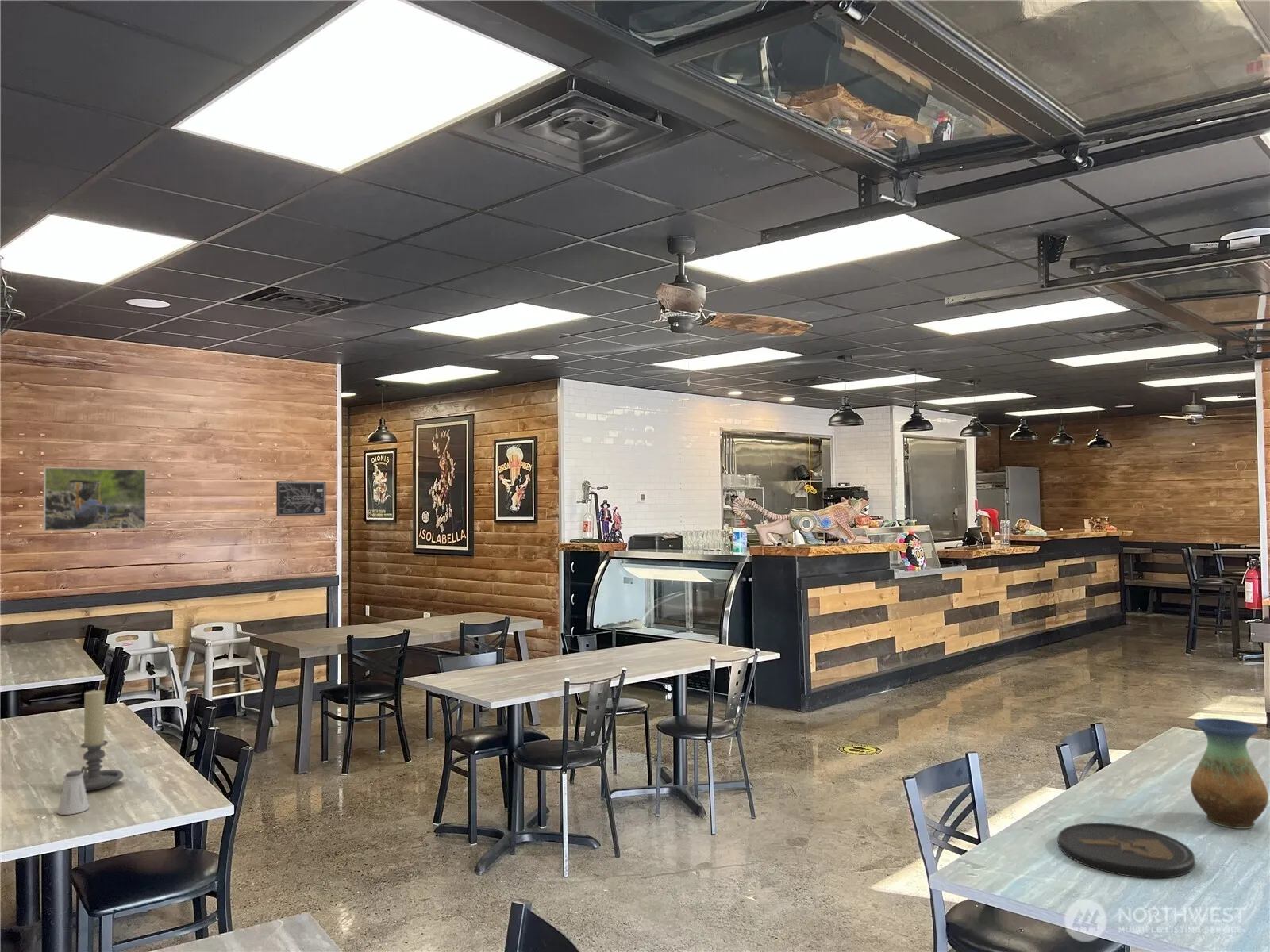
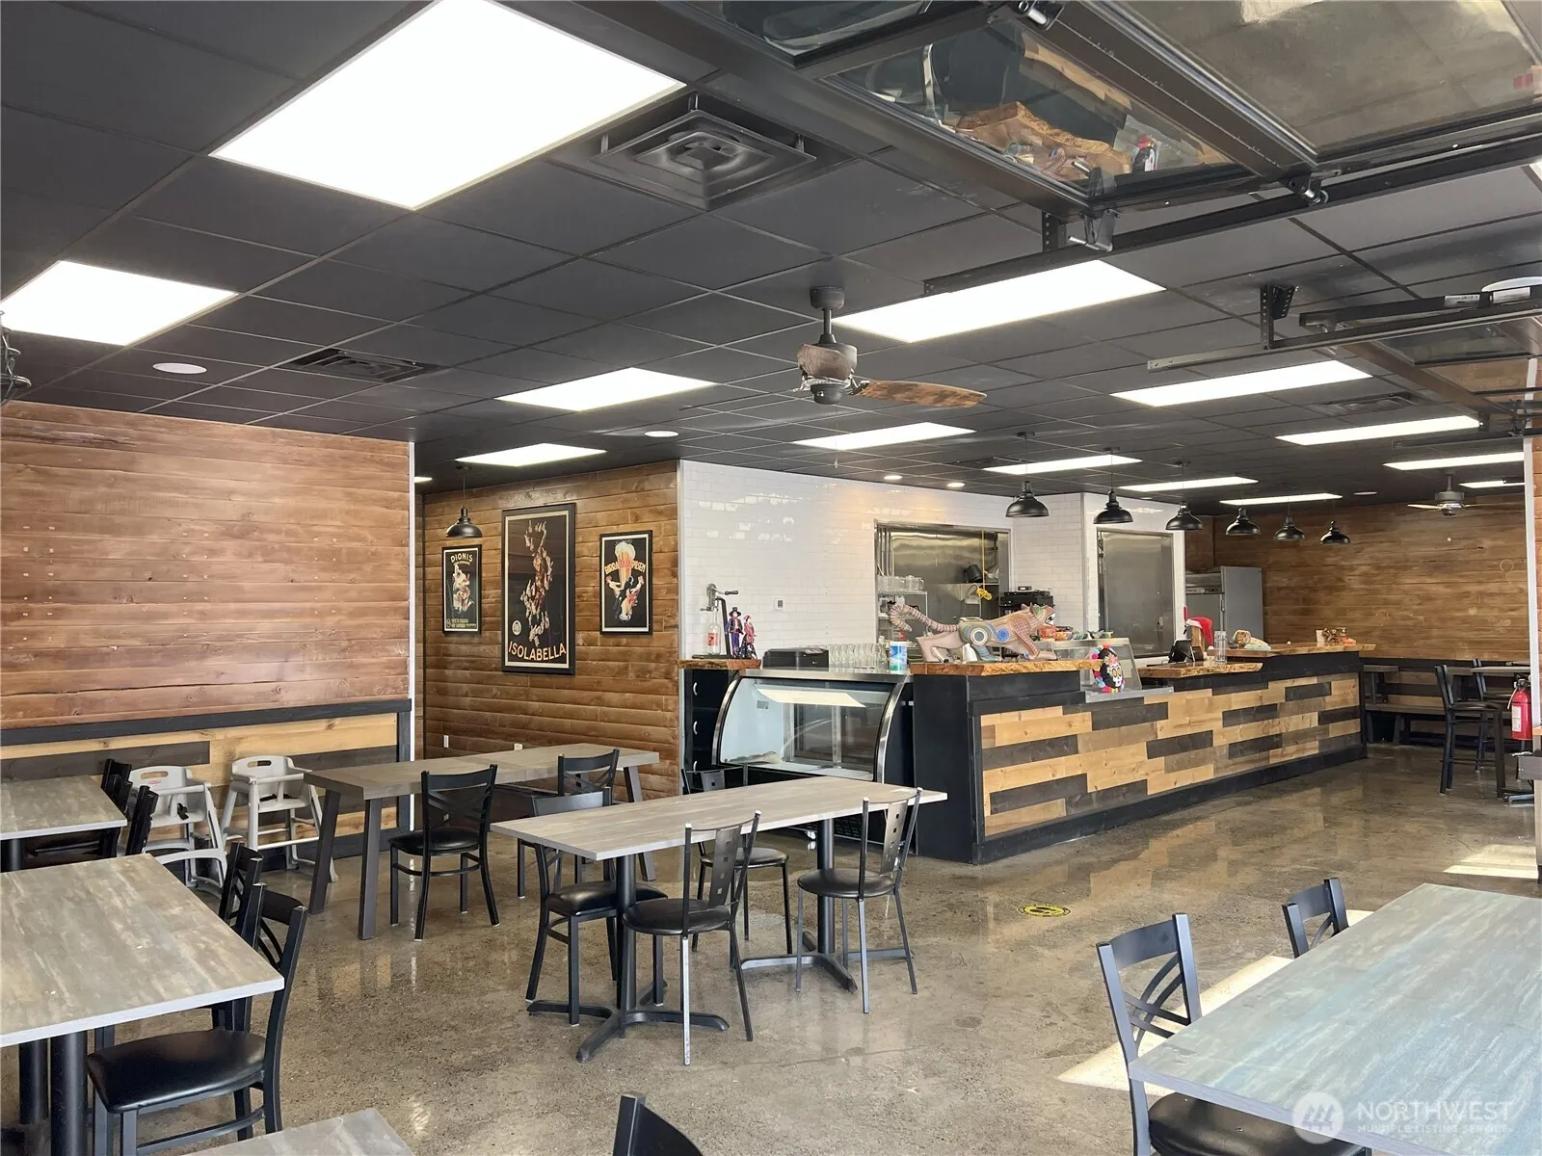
- saltshaker (73, 791)
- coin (1124, 849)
- candle holder (92, 736)
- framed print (96, 499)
- wall art (302, 498)
- vase (1228, 773)
